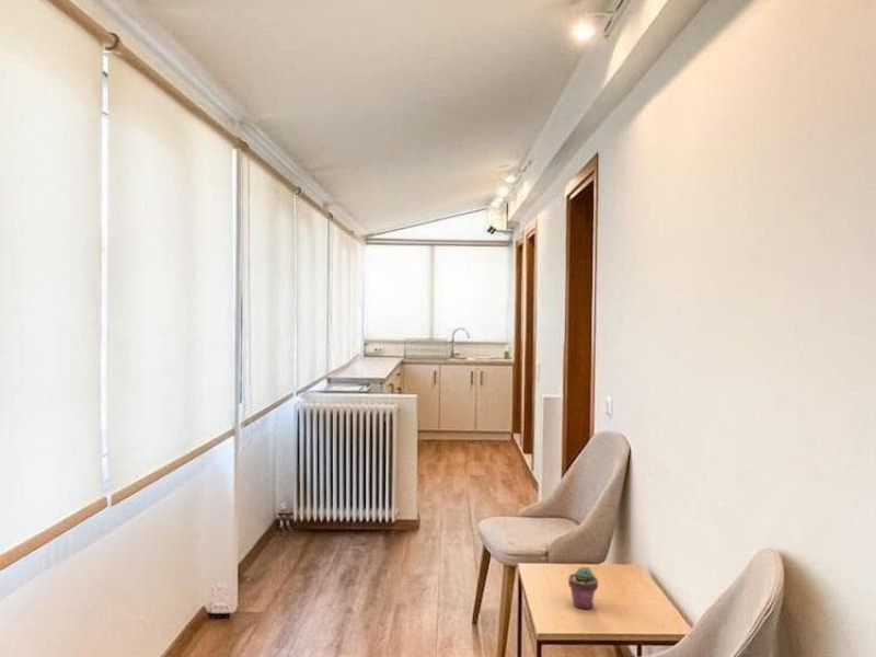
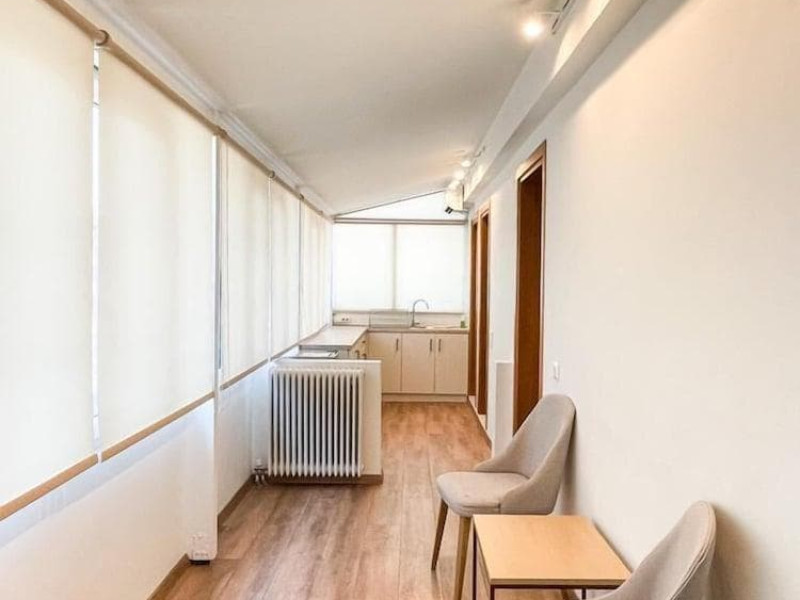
- potted succulent (583, 586)
